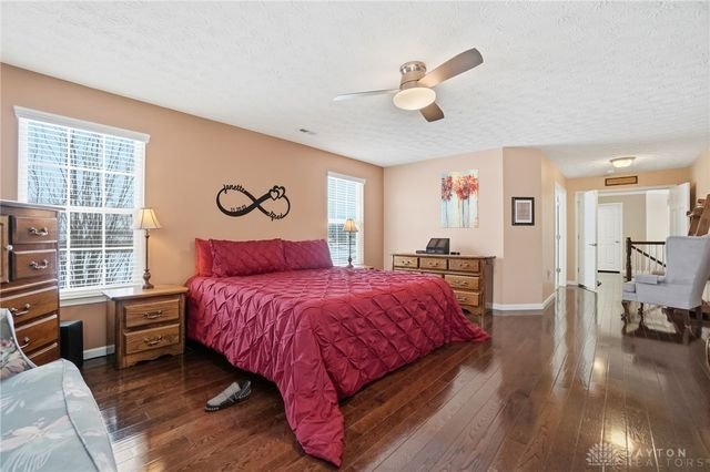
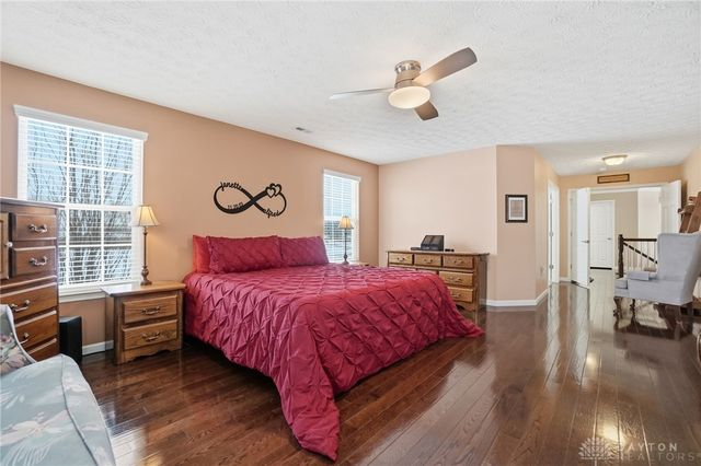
- shoe (229, 393)
- wall art (459, 199)
